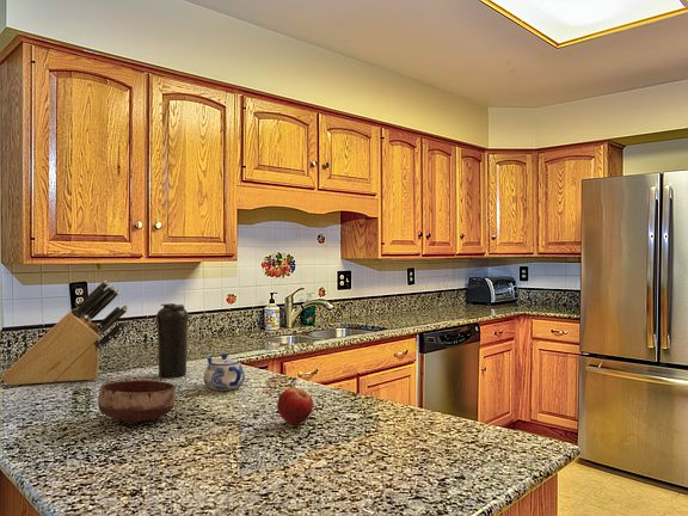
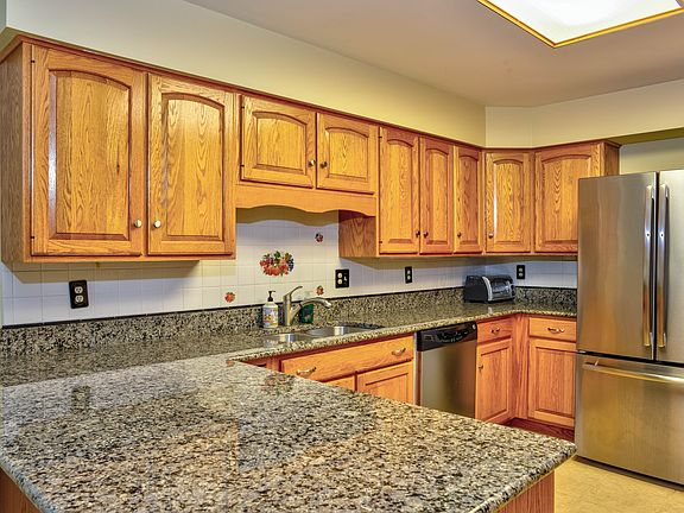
- water bottle (172, 339)
- knife block (68, 330)
- fruit (294, 405)
- bowl (137, 401)
- teapot (222, 370)
